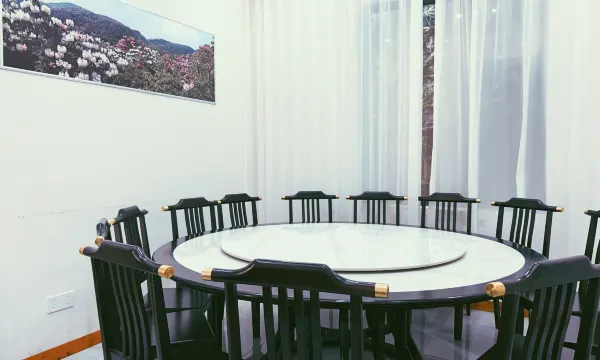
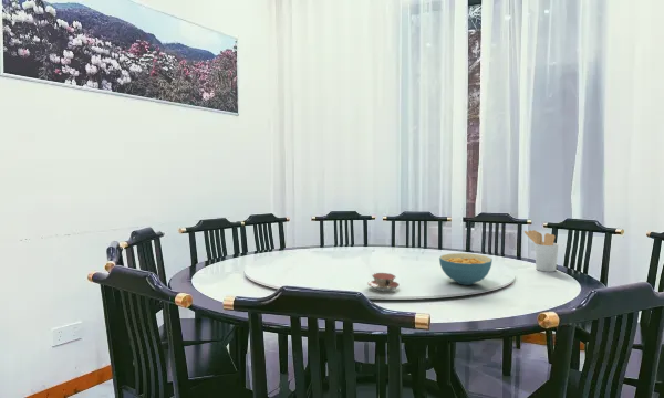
+ utensil holder (540, 249)
+ teacup (383, 282)
+ cereal bowl (465, 270)
